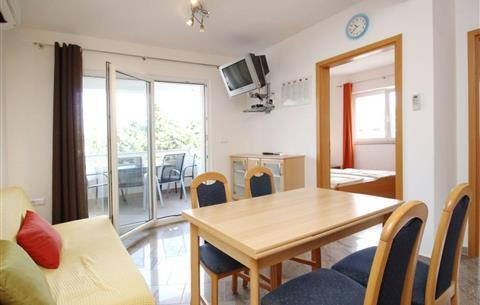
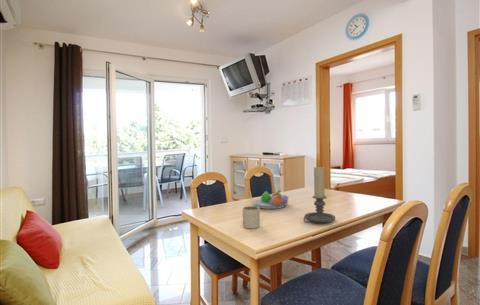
+ candle holder (317, 193)
+ fruit bowl (270, 198)
+ mug (249, 216)
